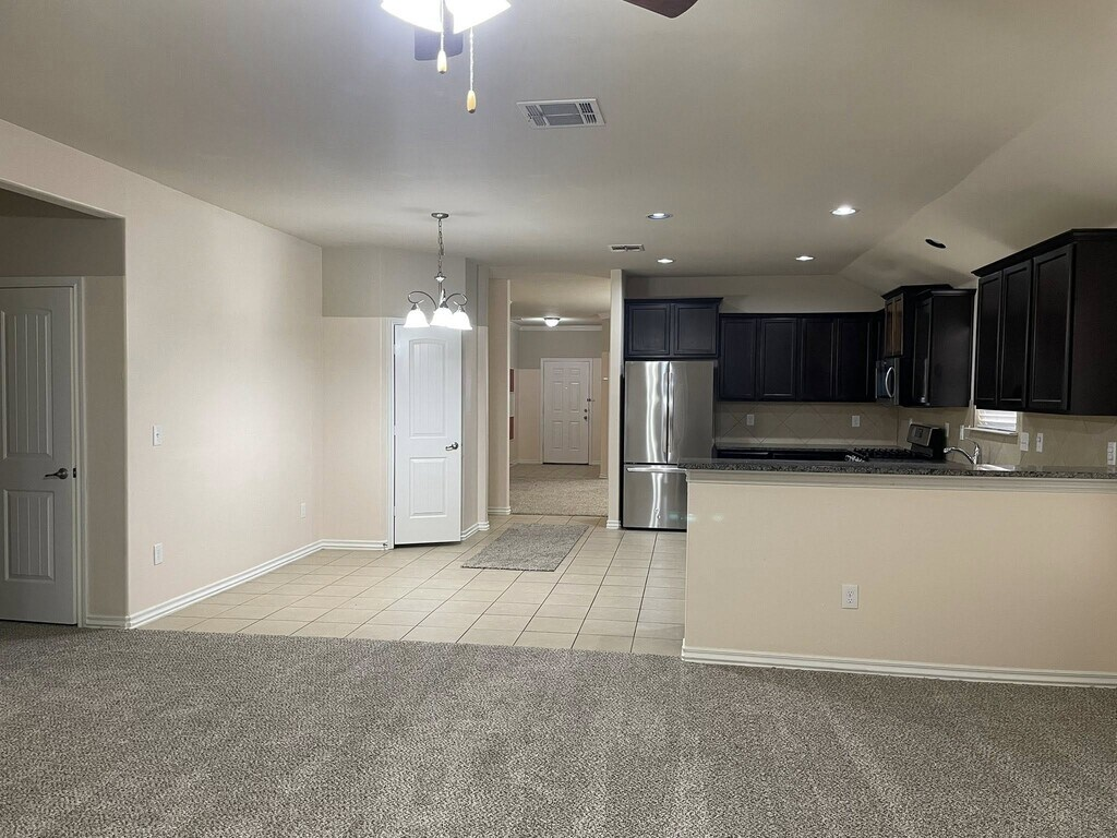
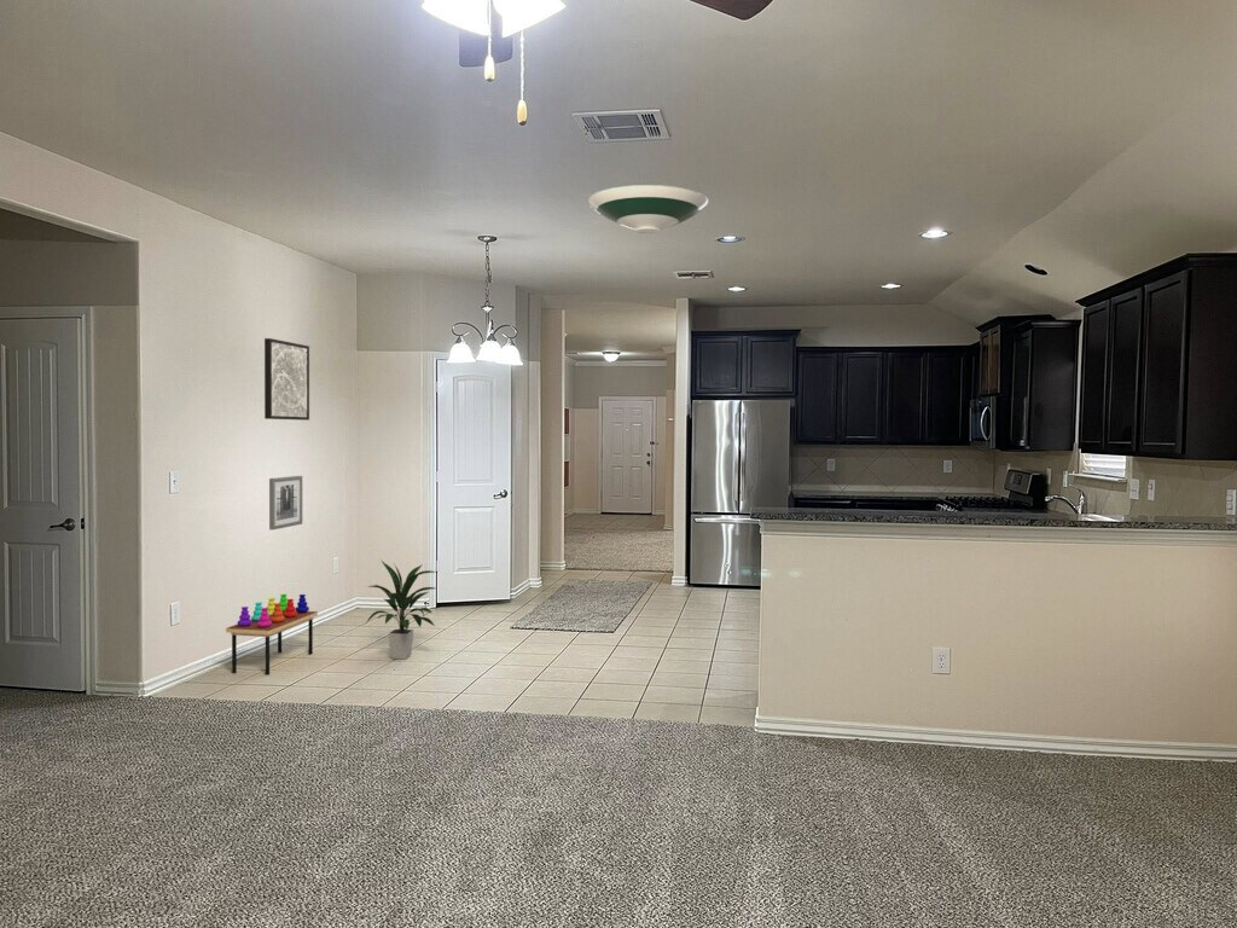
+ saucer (647, 216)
+ indoor plant (403, 608)
+ stacking toy (268, 631)
+ wall art (286, 501)
+ wall art (288, 381)
